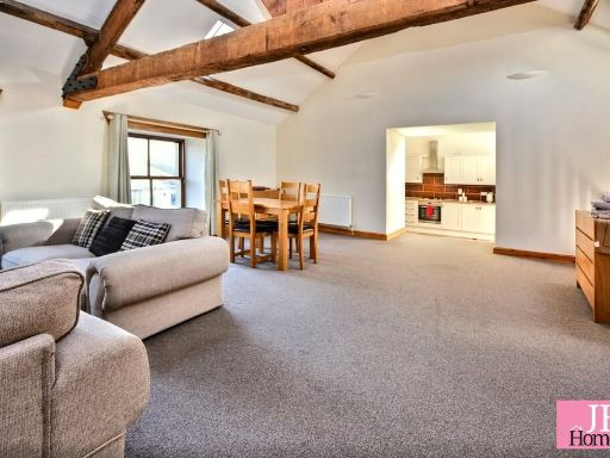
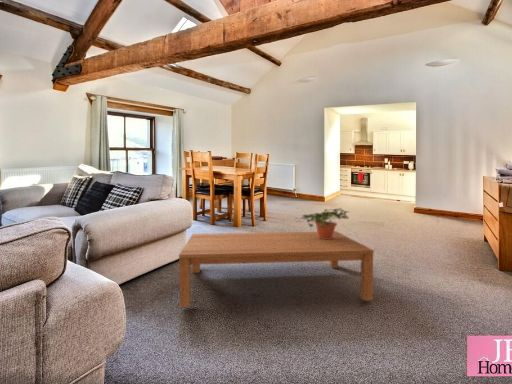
+ potted plant (320, 222)
+ coffee table (271, 262)
